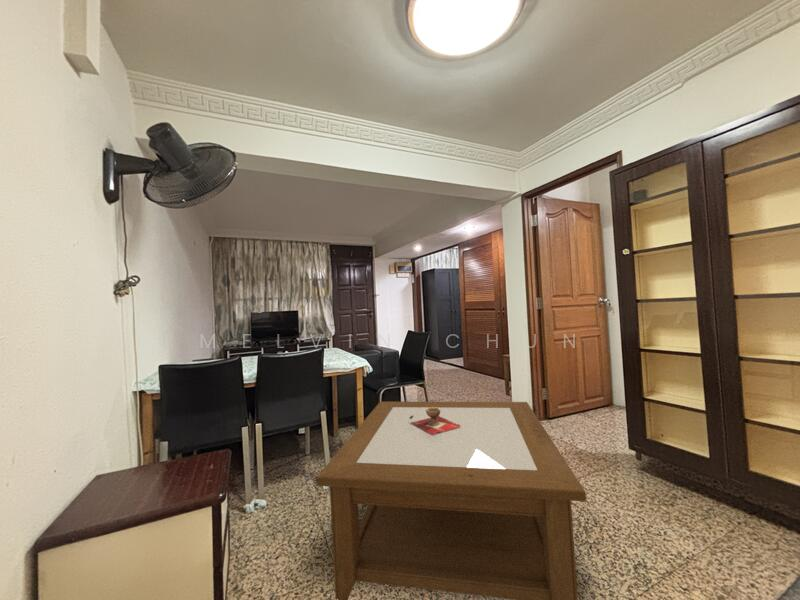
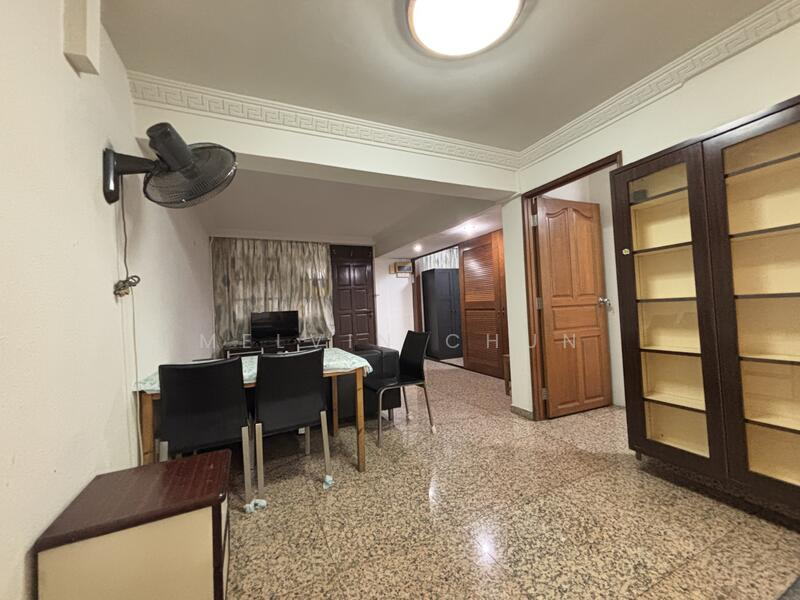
- coffee table (449, 480)
- decorative bowl (434, 417)
